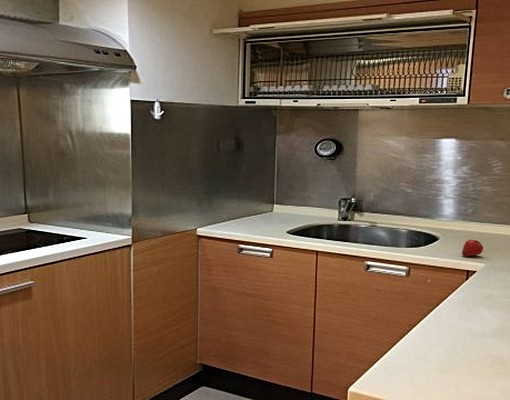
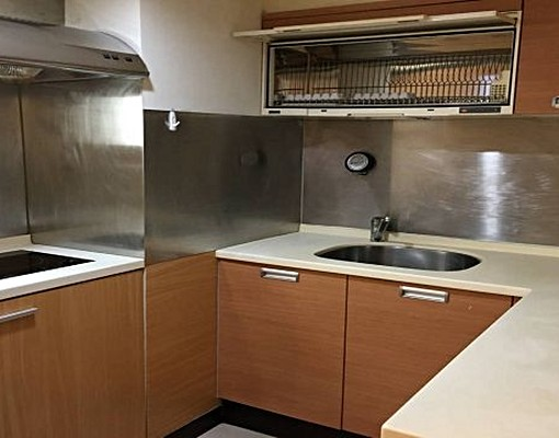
- fruit (472, 247)
